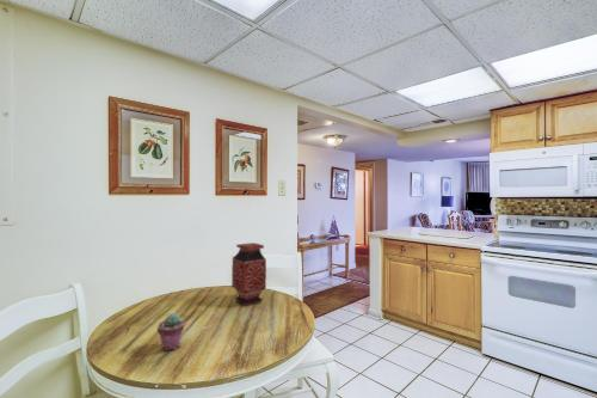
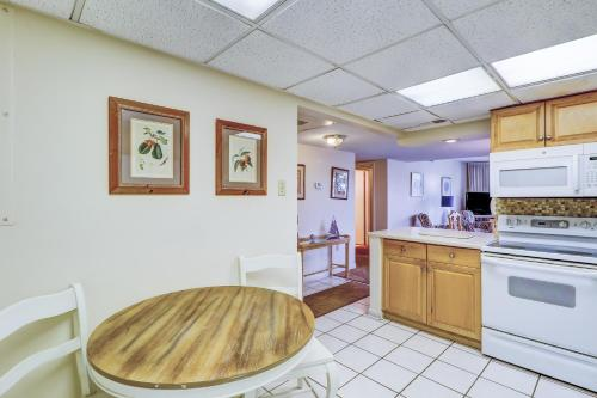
- vase (248, 273)
- potted succulent (171, 330)
